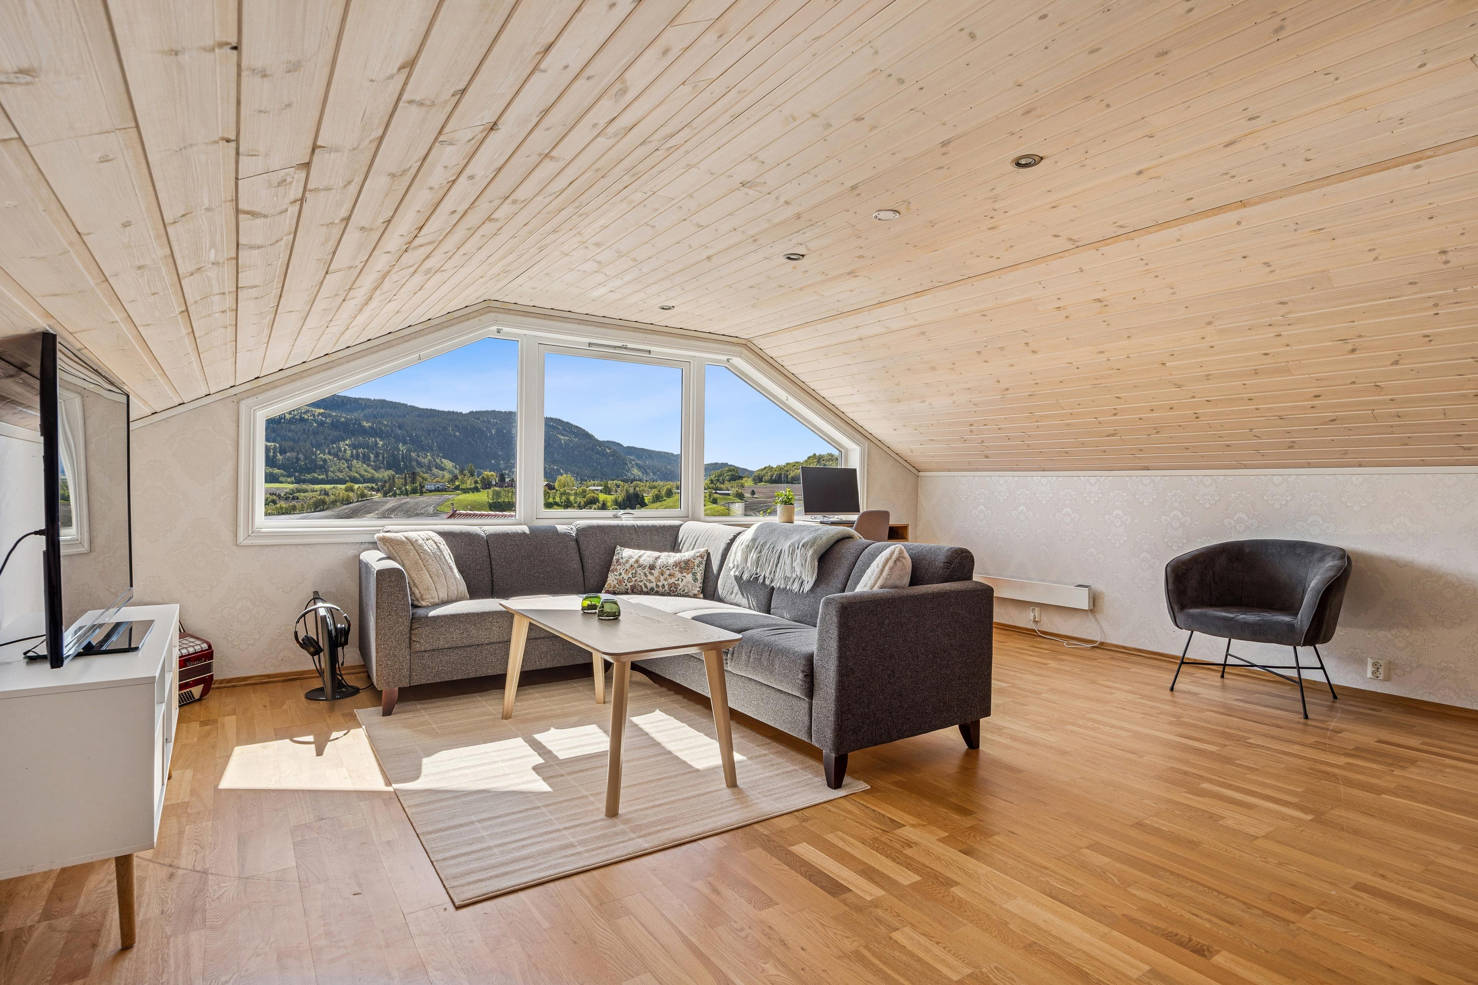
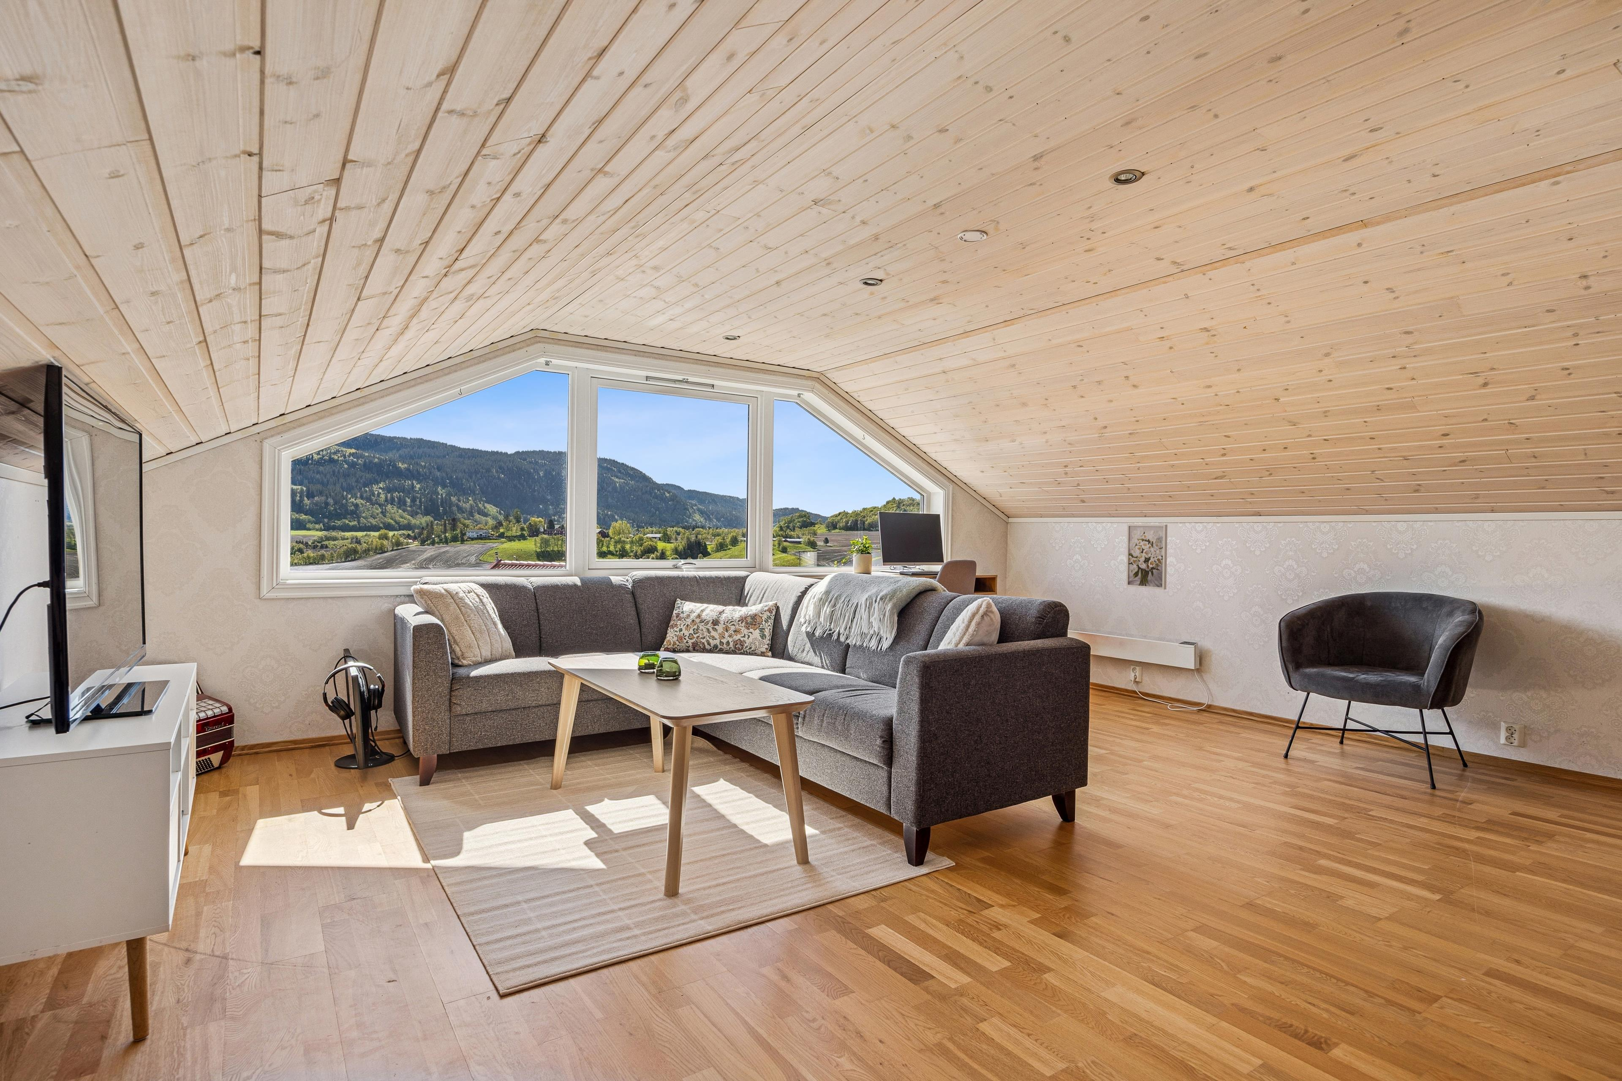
+ wall art (1147, 556)
